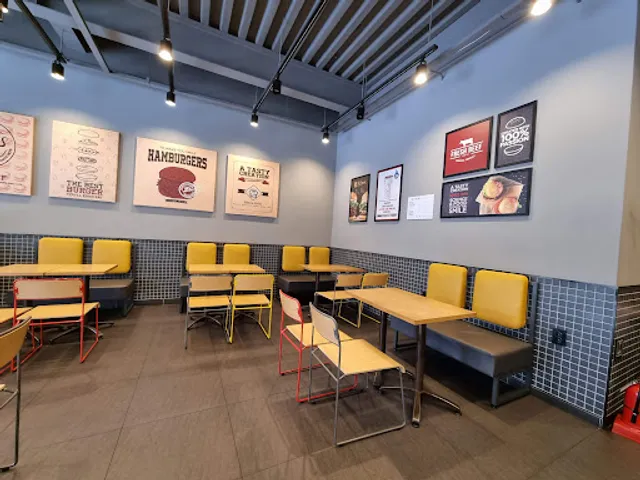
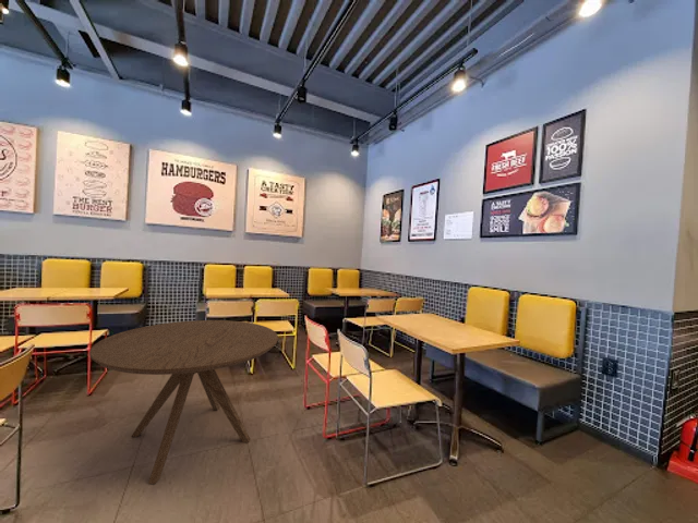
+ dining table (190, 385)
